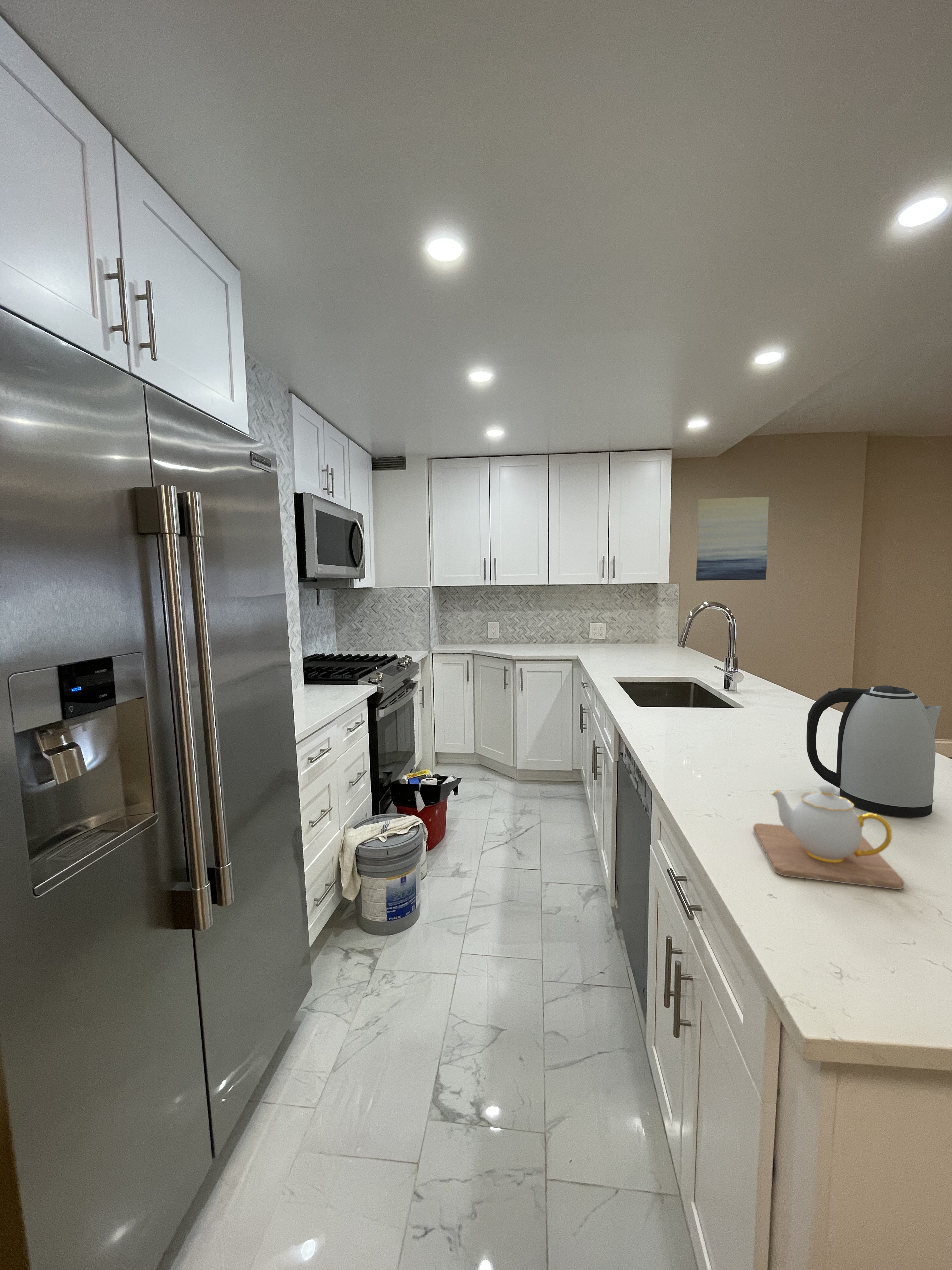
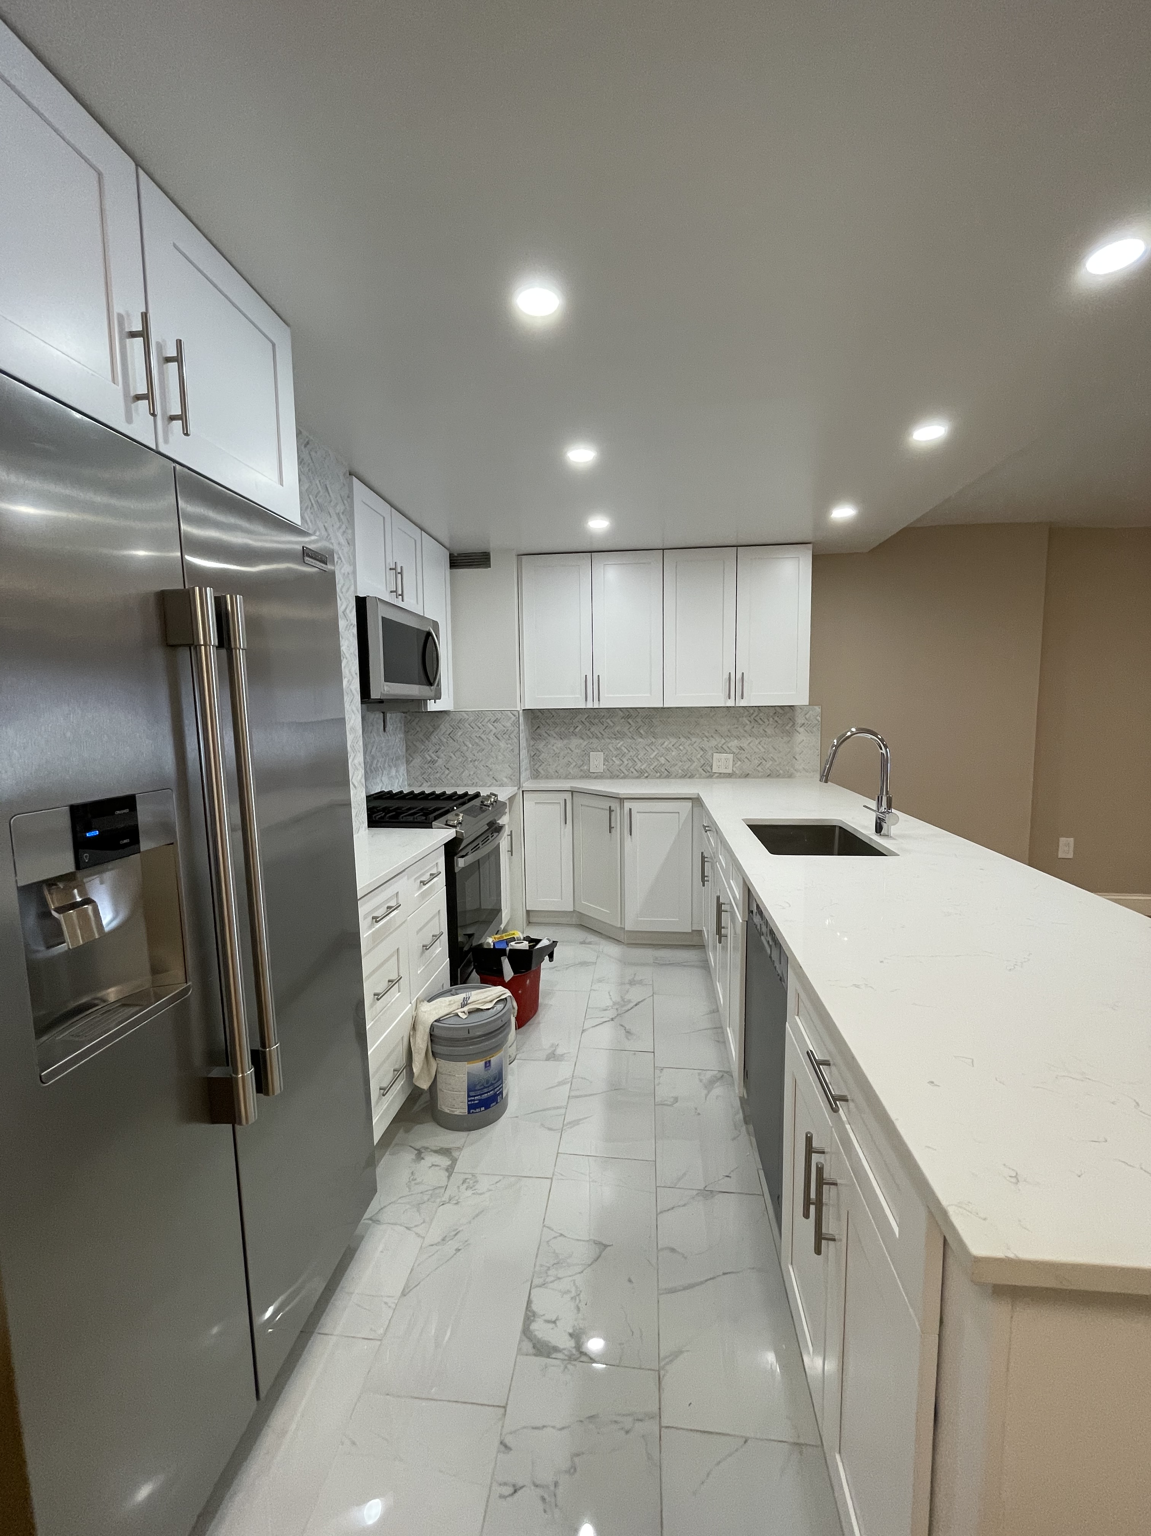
- teapot (822, 818)
- wall art (732, 539)
- kettle (869, 742)
